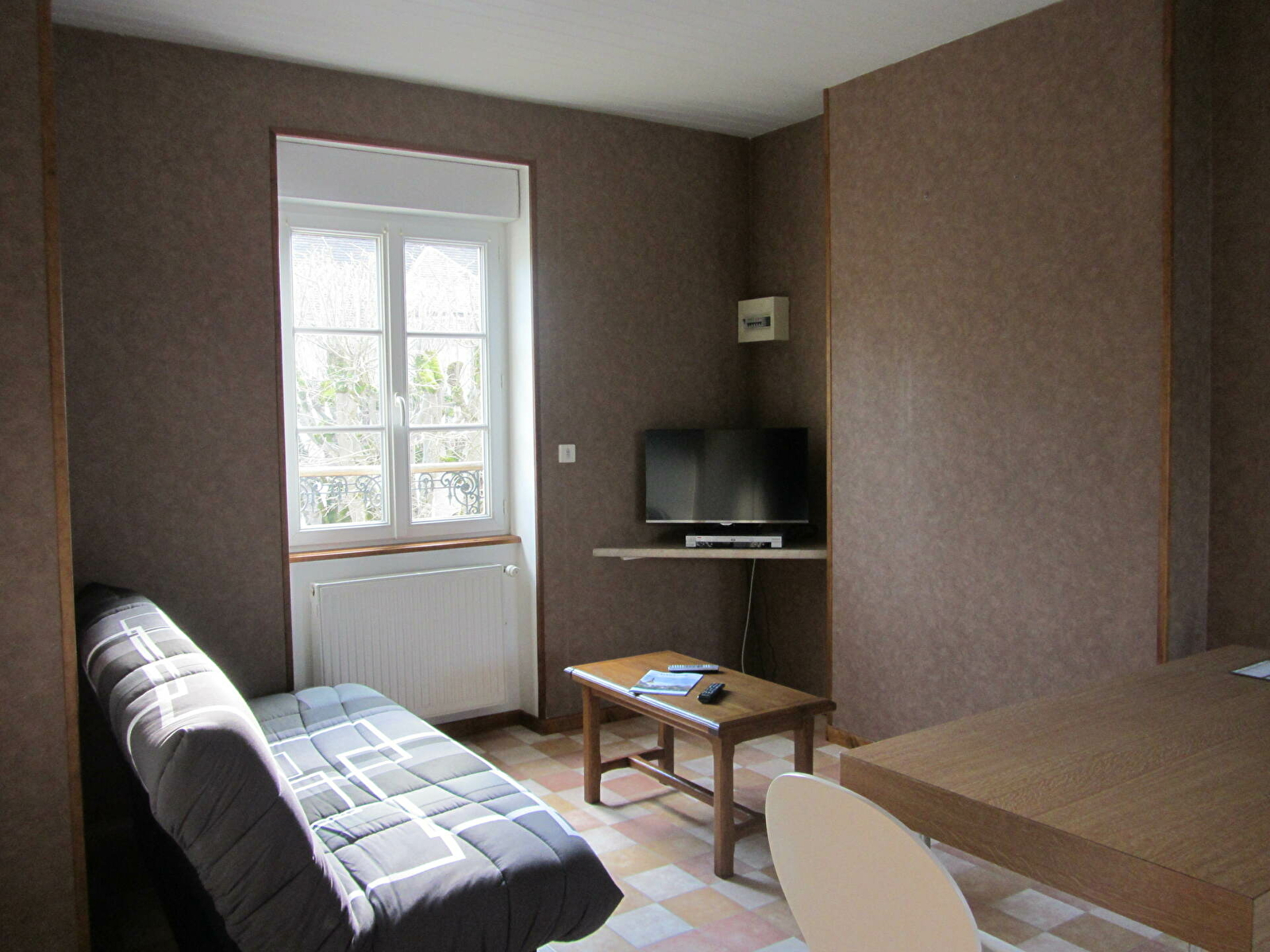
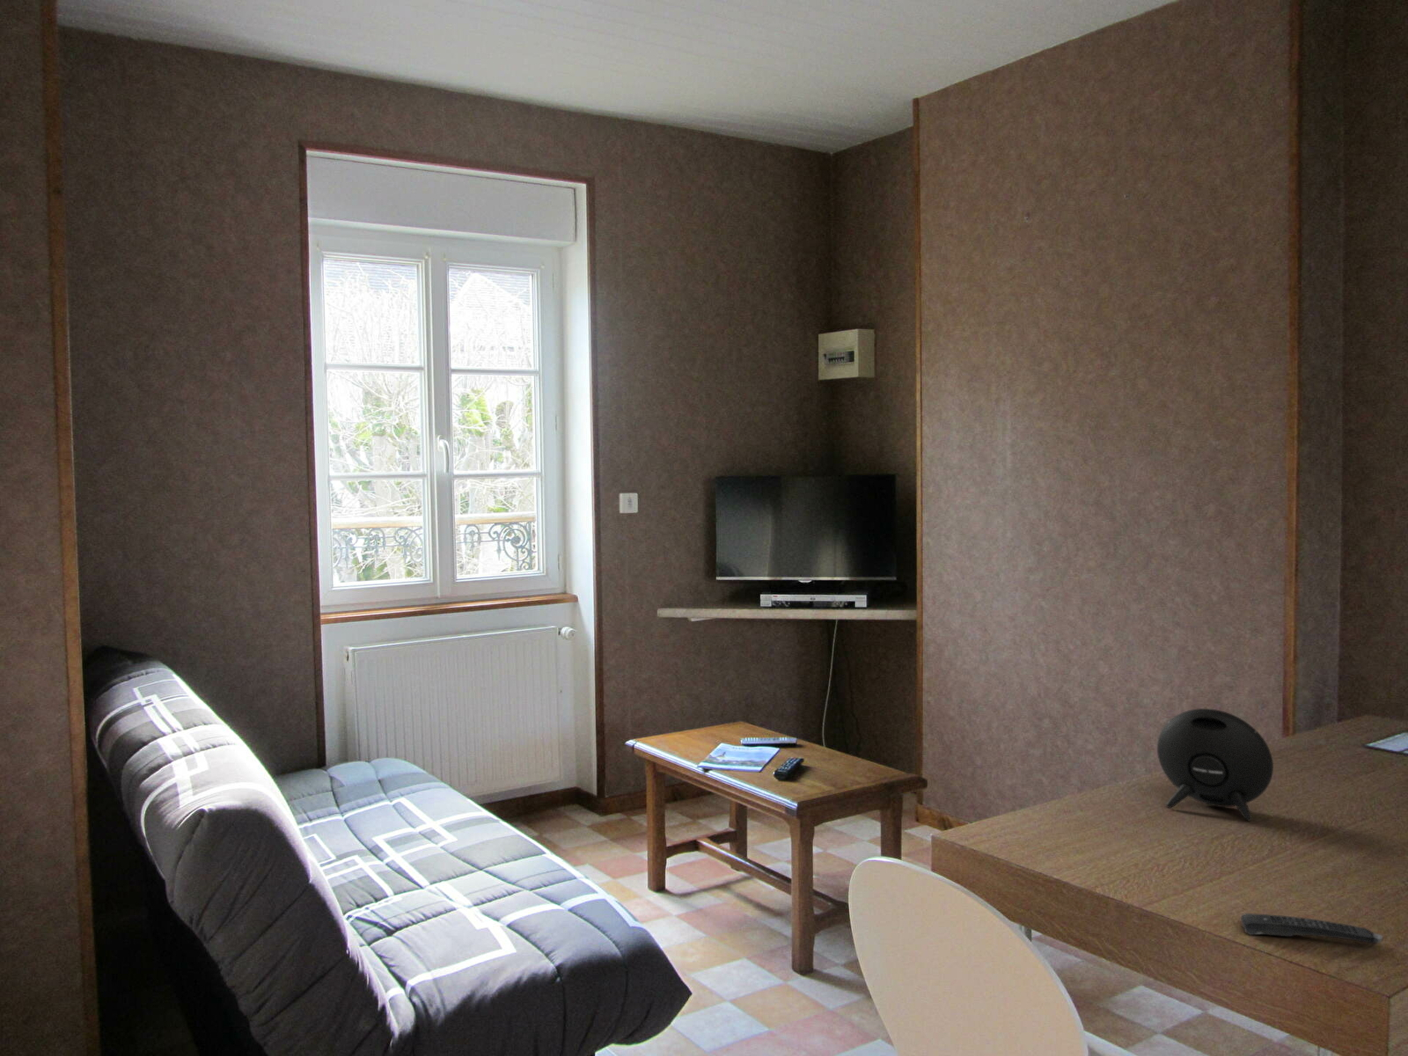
+ speaker (1214, 758)
+ remote control (1310, 928)
